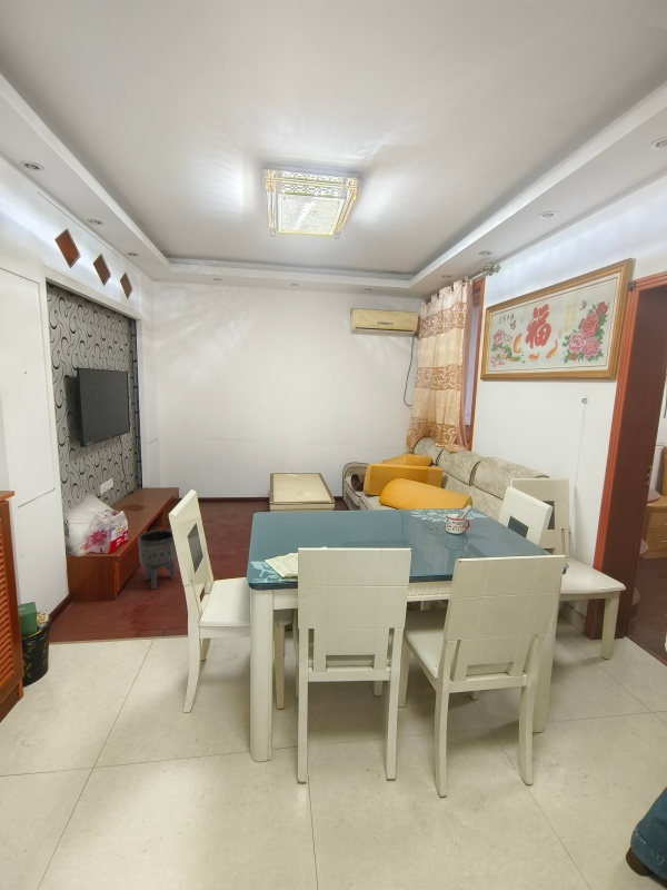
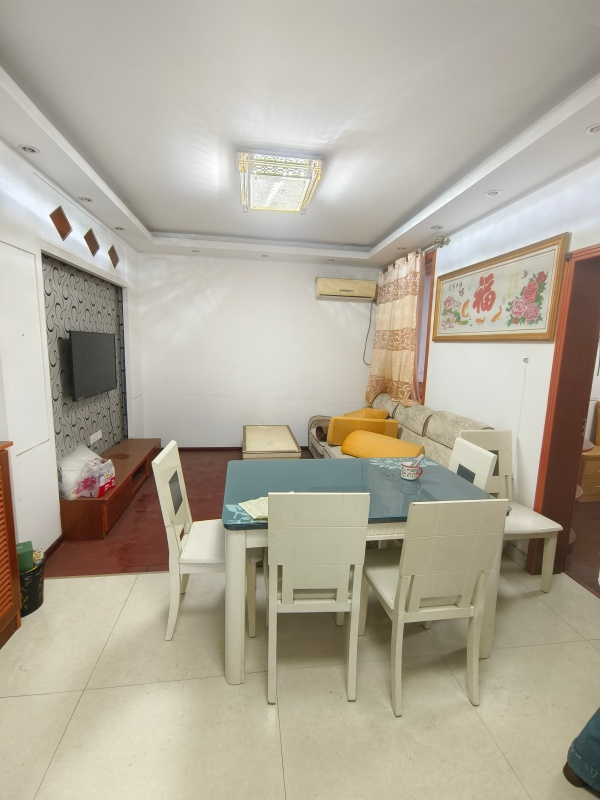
- planter (157, 558)
